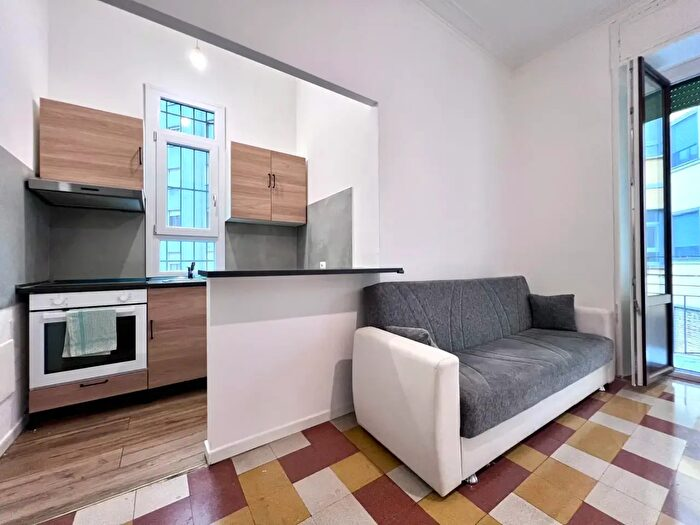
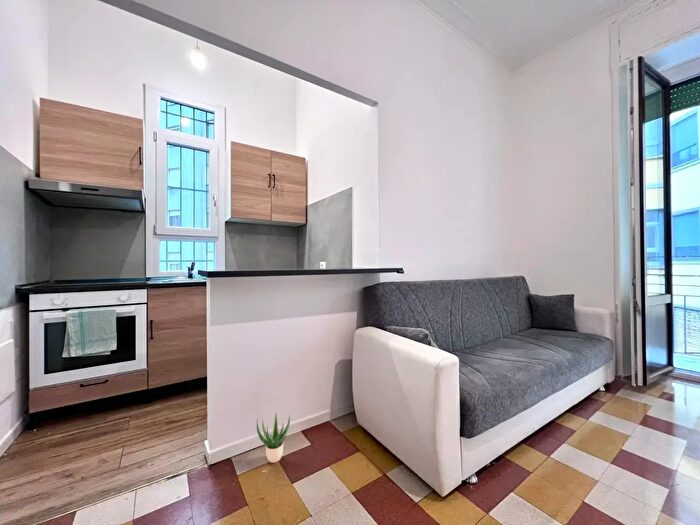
+ potted plant (273, 435)
